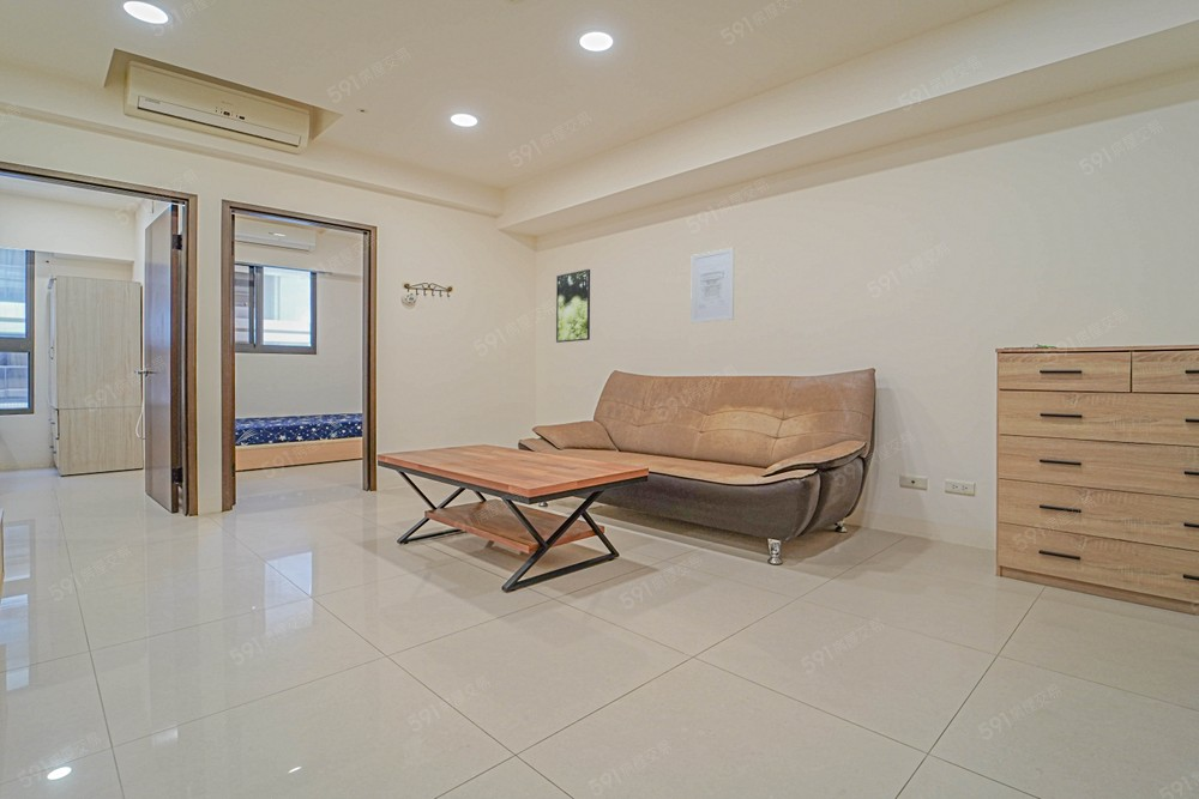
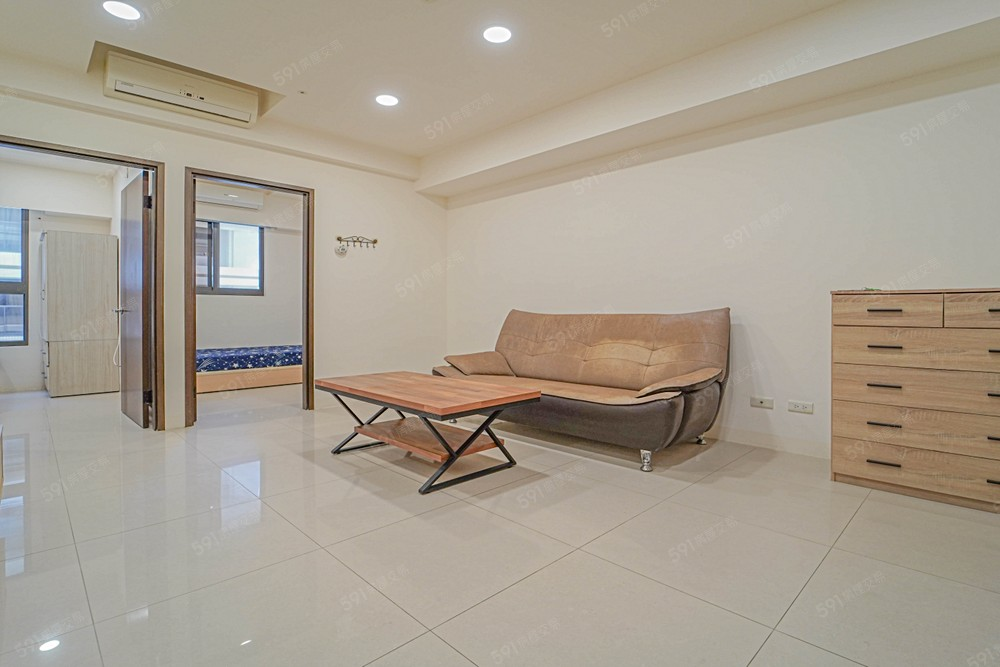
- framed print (572, 307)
- wall art (711, 286)
